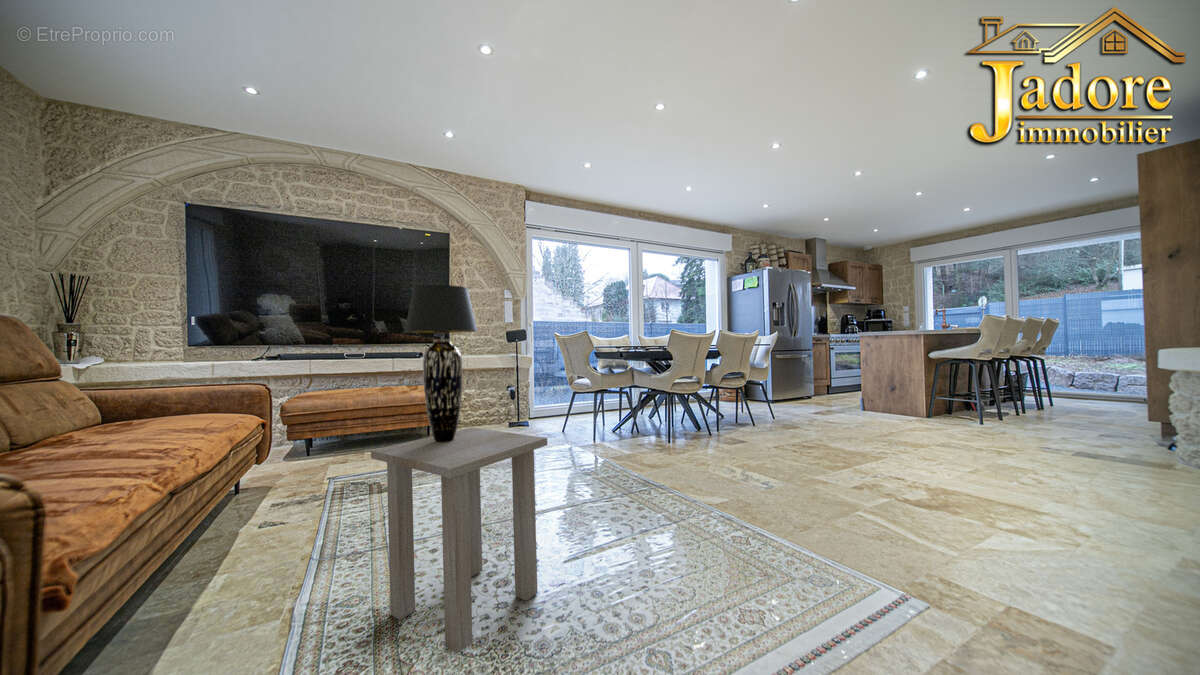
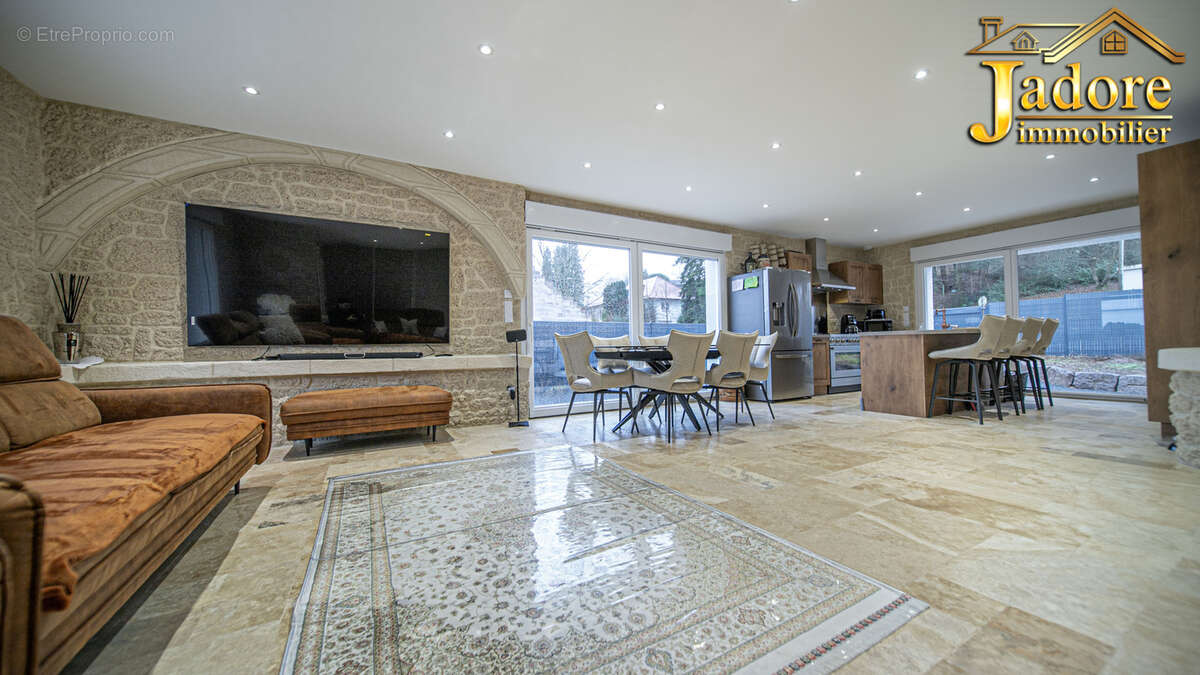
- table lamp (442, 363)
- side table (464, 523)
